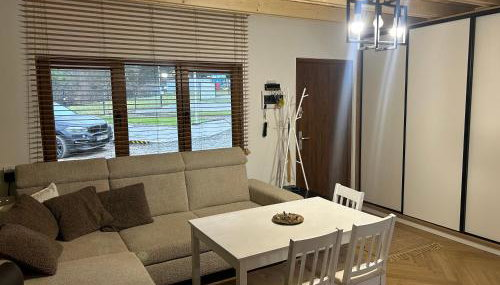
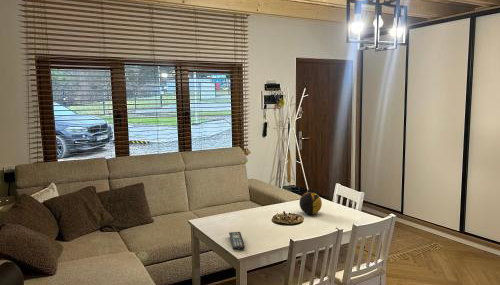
+ remote control (236, 240)
+ decorative orb (310, 203)
